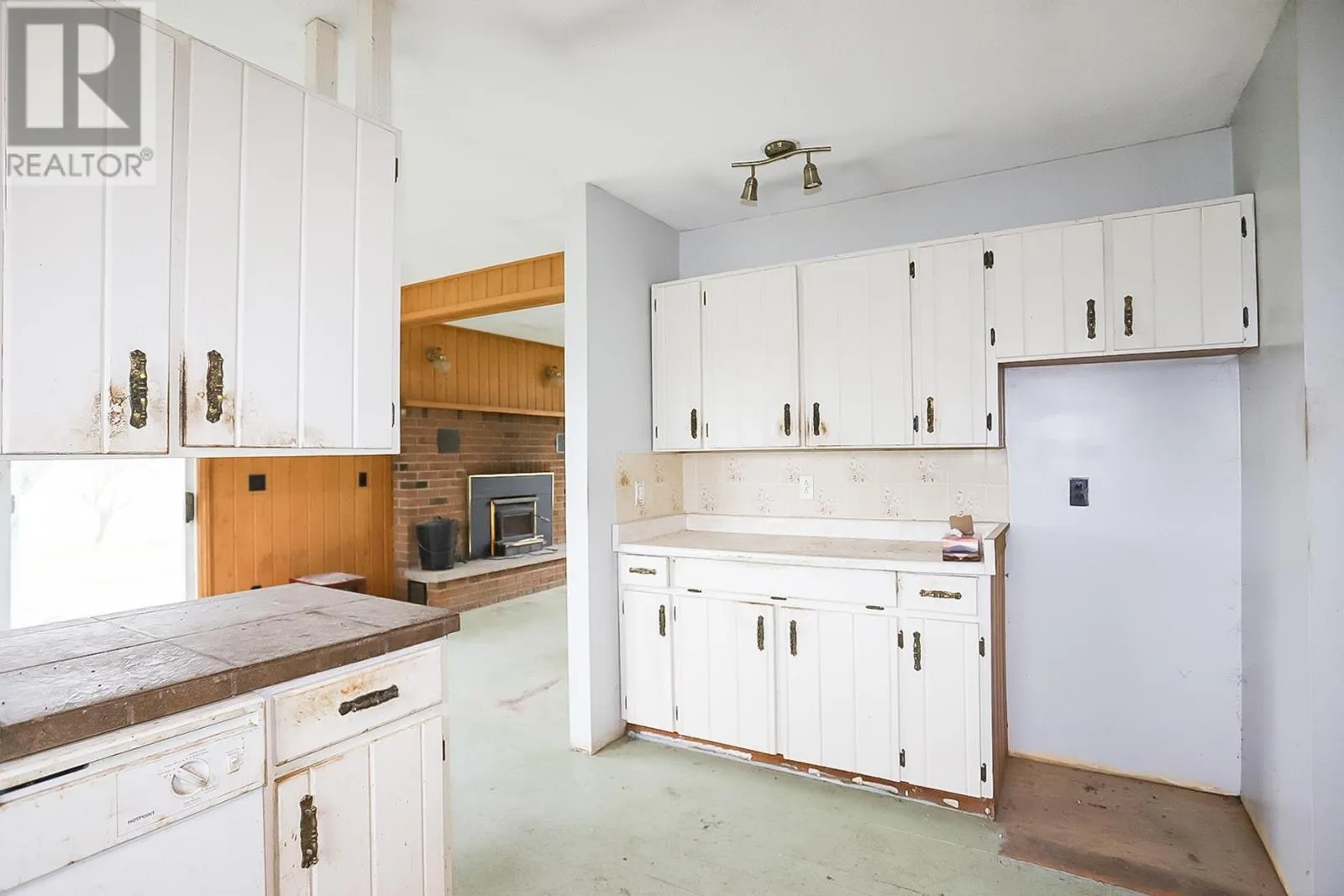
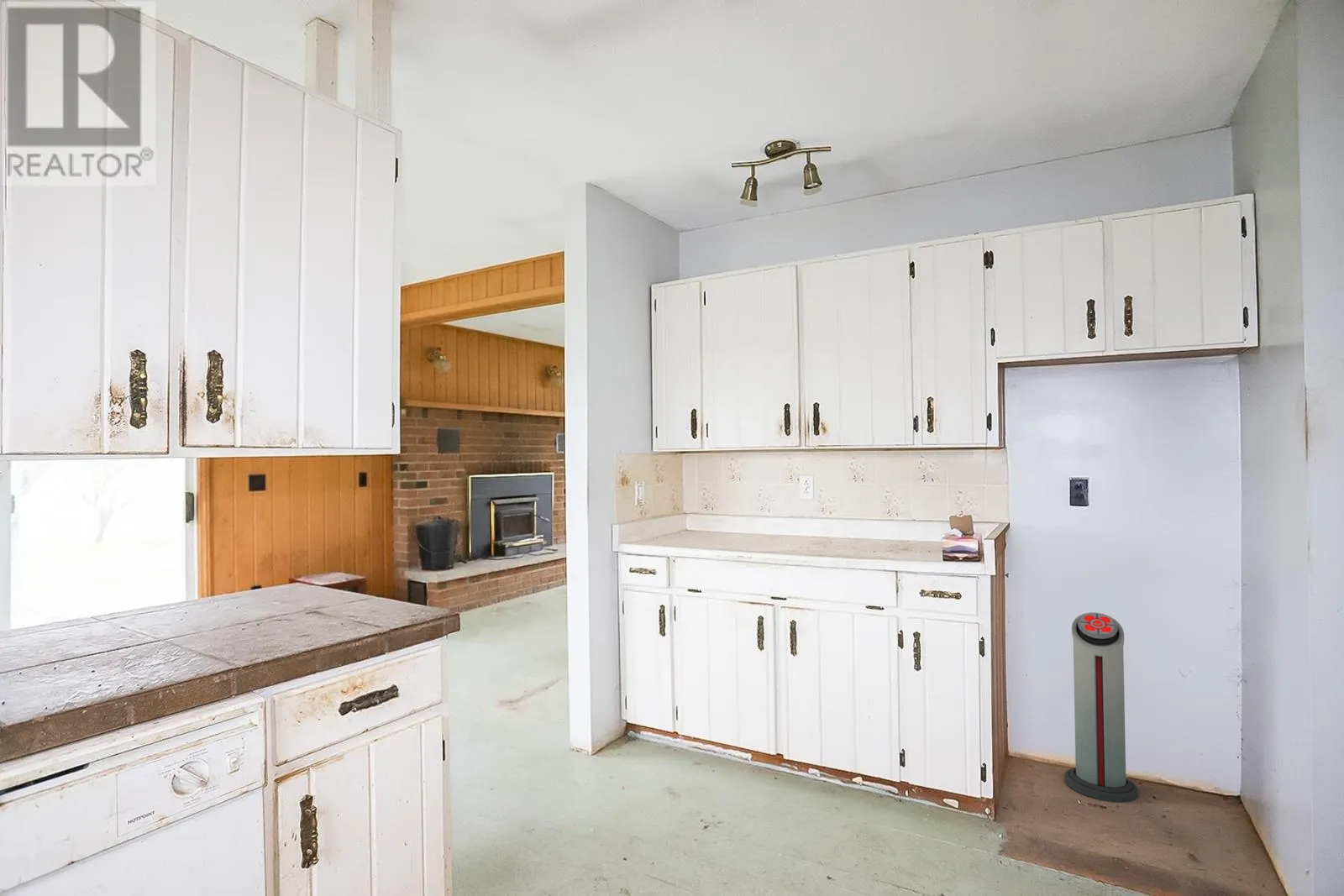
+ air purifier (1099, 700)
